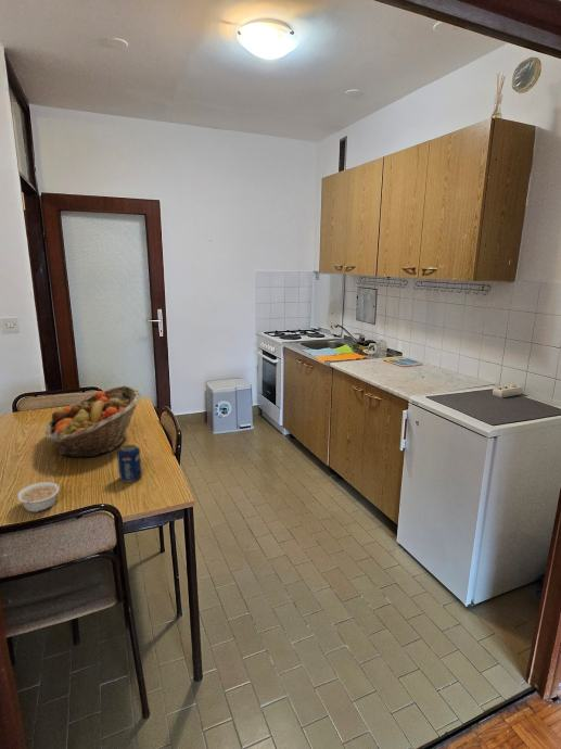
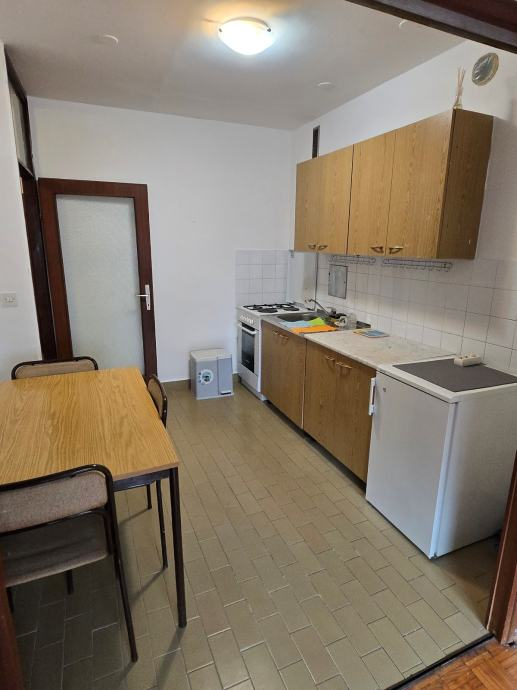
- beverage can (129, 462)
- legume (39, 497)
- fruit basket (94, 419)
